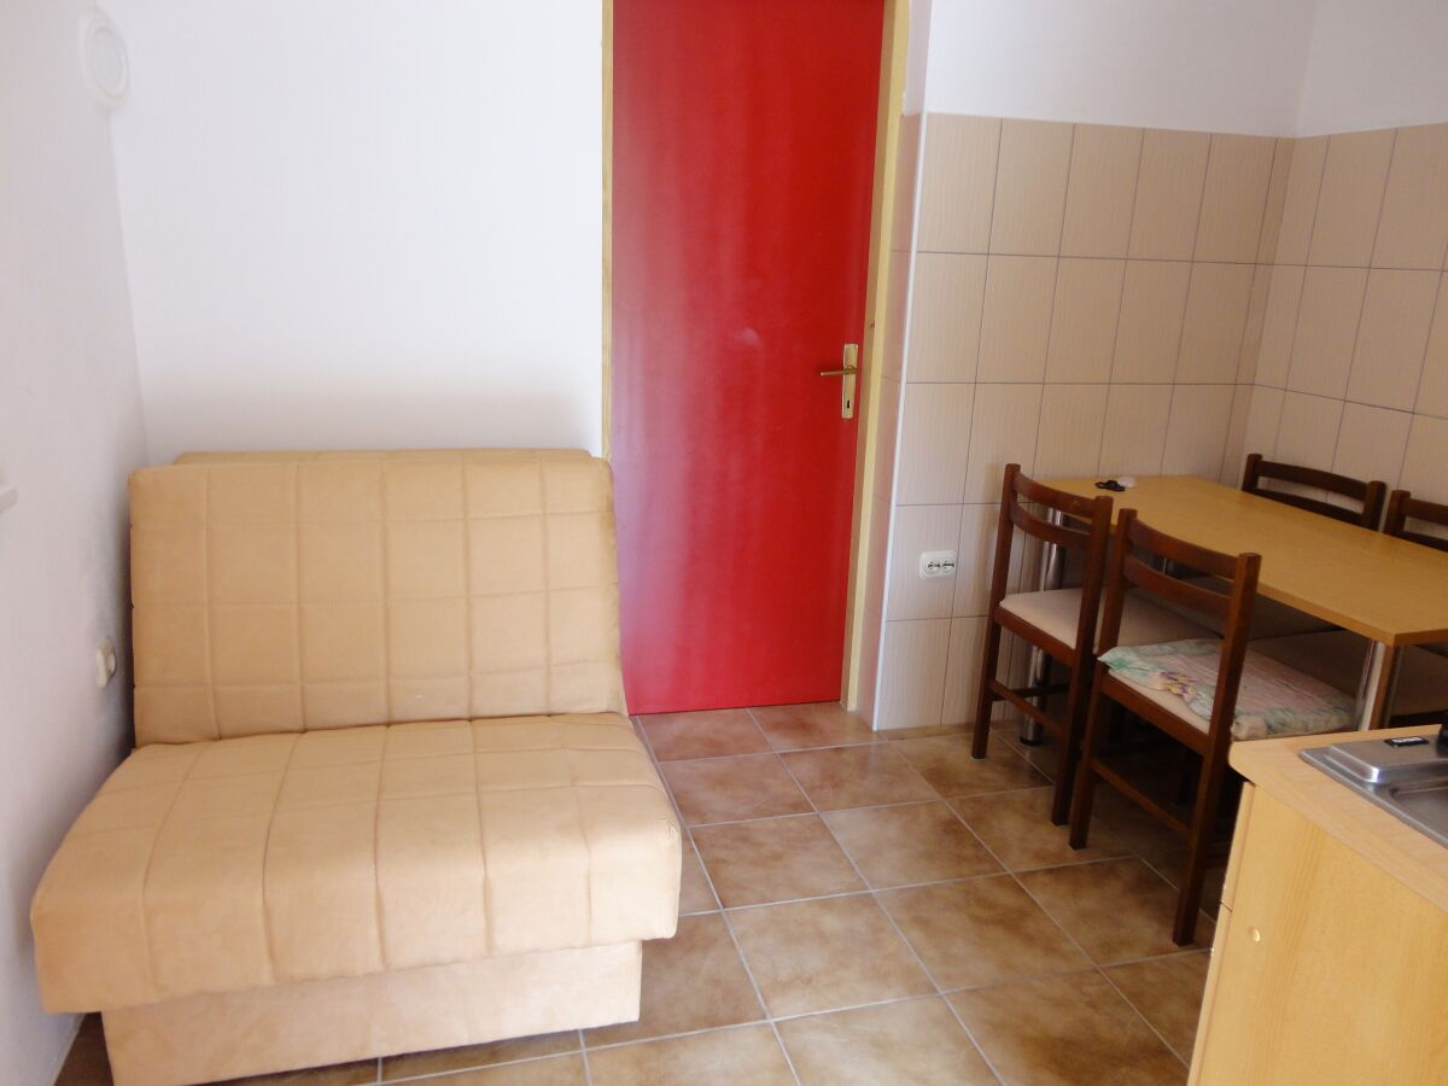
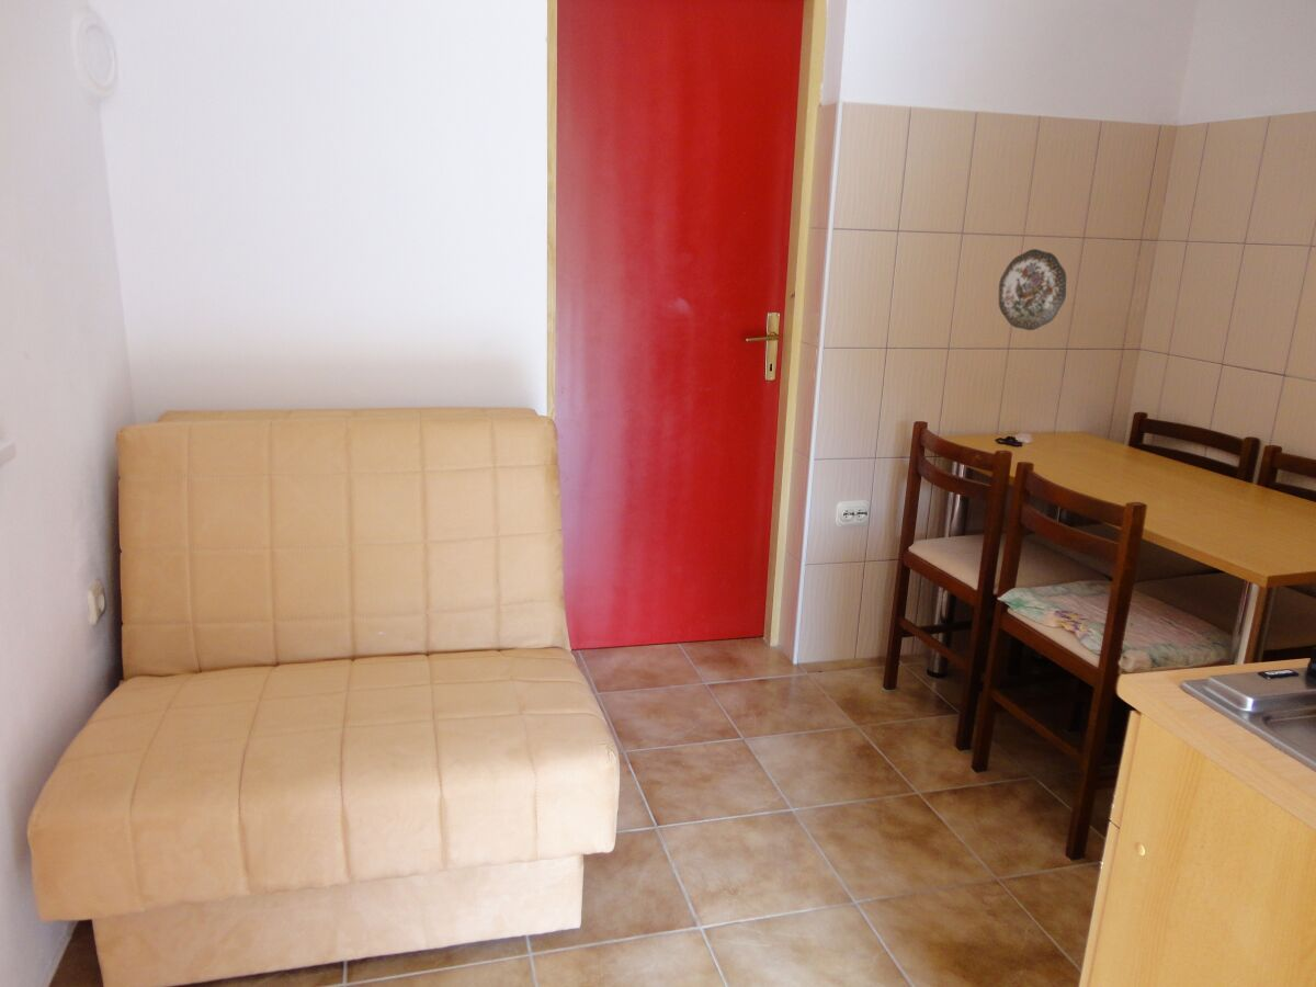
+ decorative plate (1030, 290)
